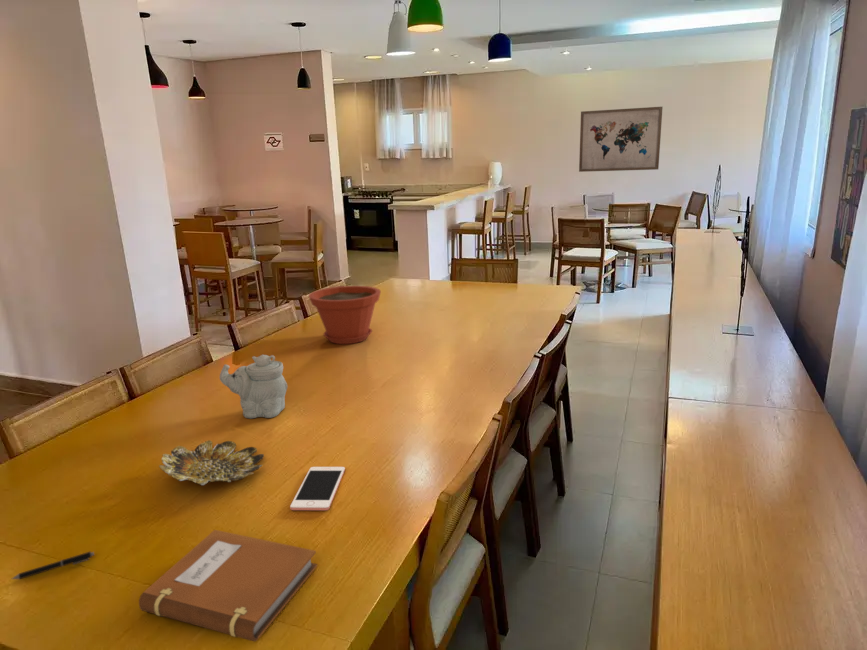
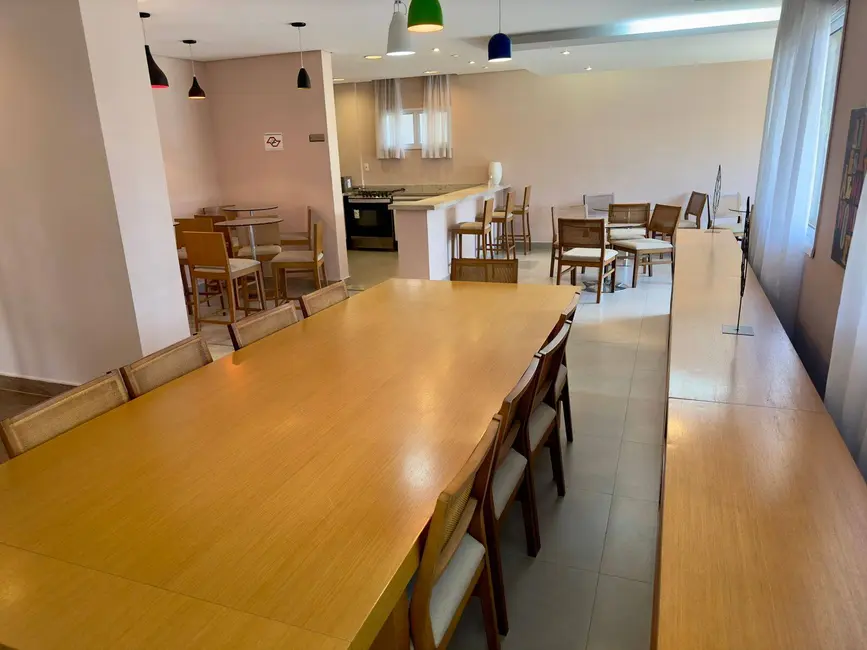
- wall art (619, 140)
- teapot (253, 383)
- cell phone (319, 487)
- notebook (228, 580)
- pen (53, 565)
- bowl (213, 461)
- plant pot (346, 316)
